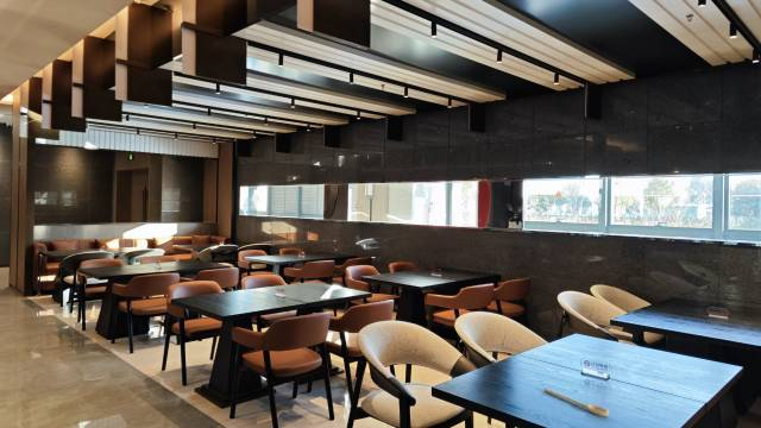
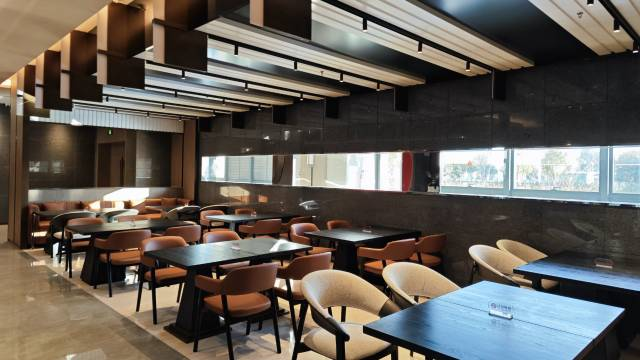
- spoon (573, 401)
